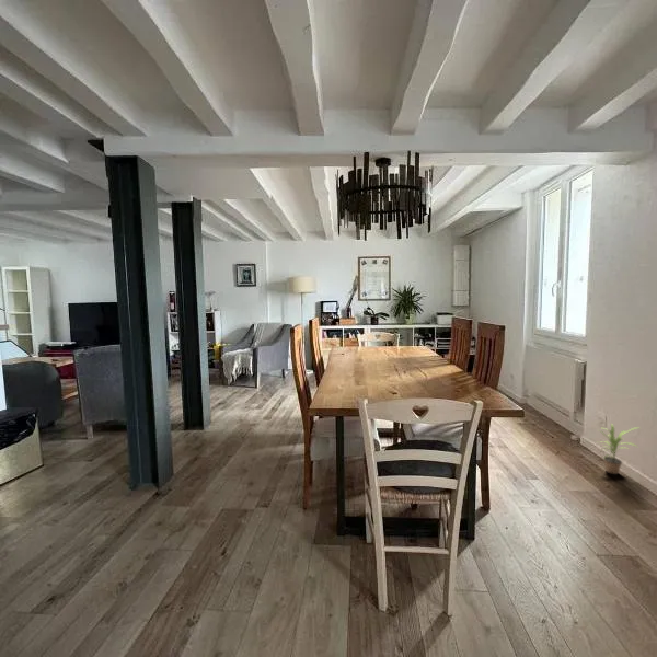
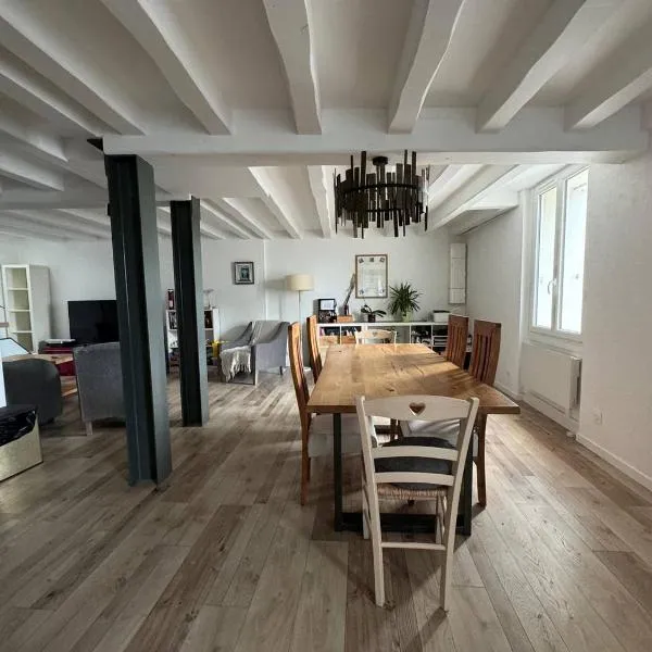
- potted plant (612, 448)
